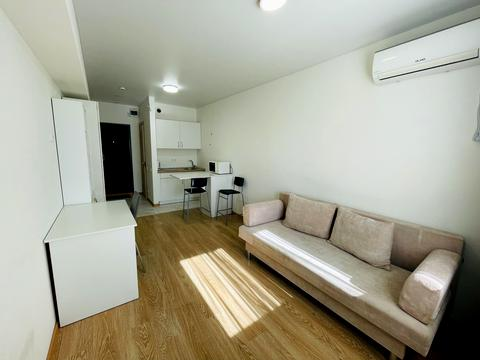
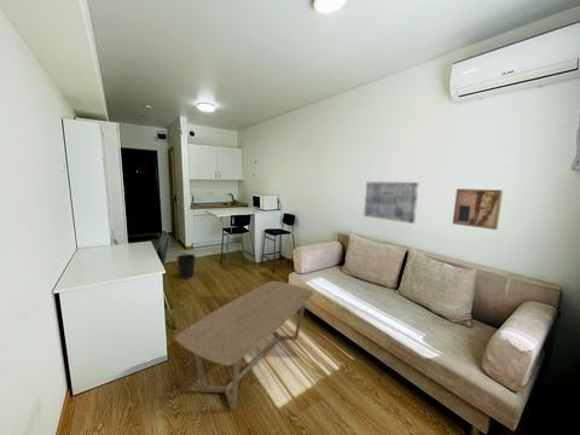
+ wall art (476, 208)
+ wall art (388, 201)
+ wastebasket (186, 266)
+ coffee table (256, 336)
